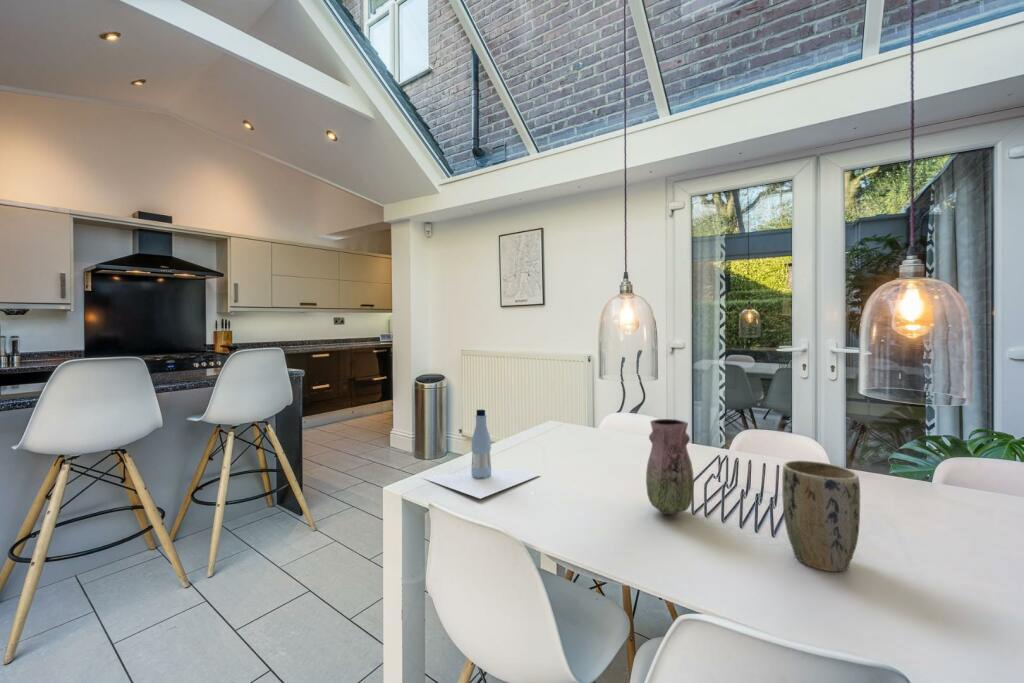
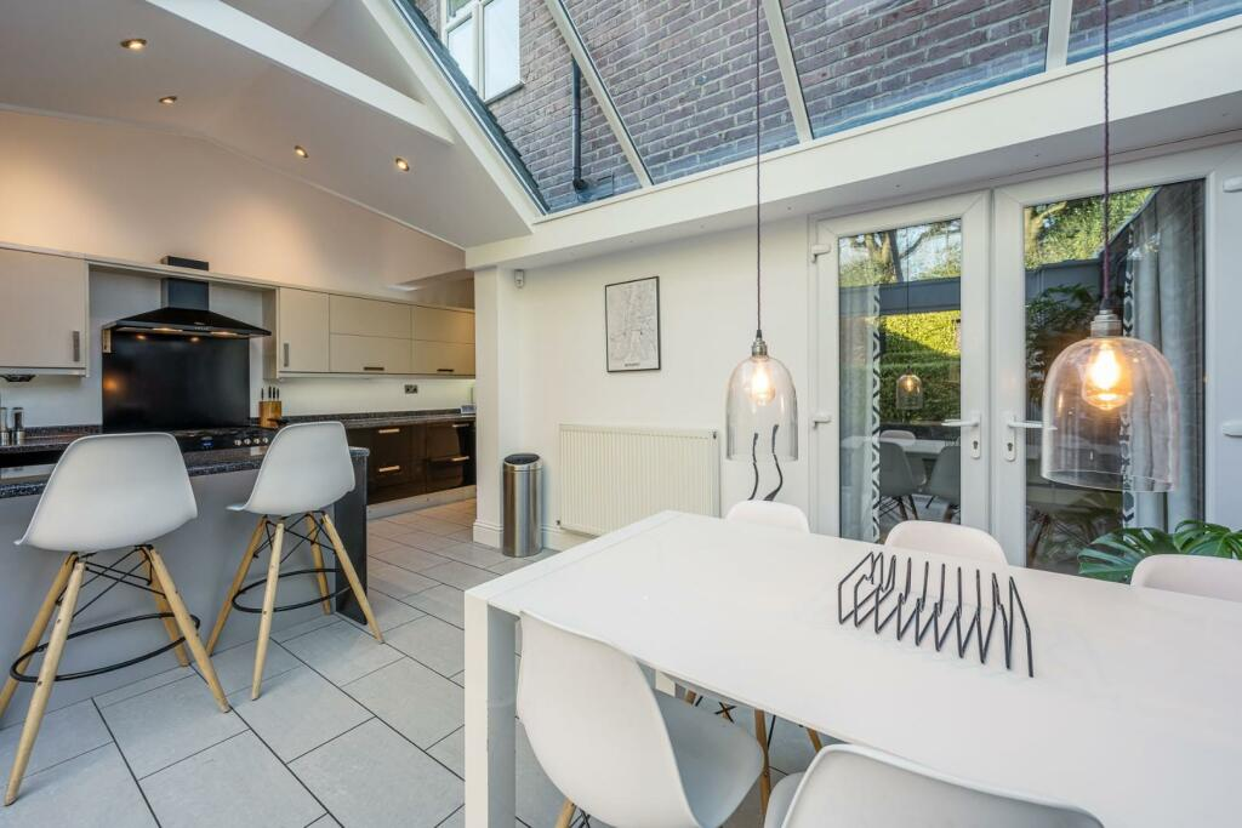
- bottle (481, 443)
- vase (670, 467)
- plant pot (819, 514)
